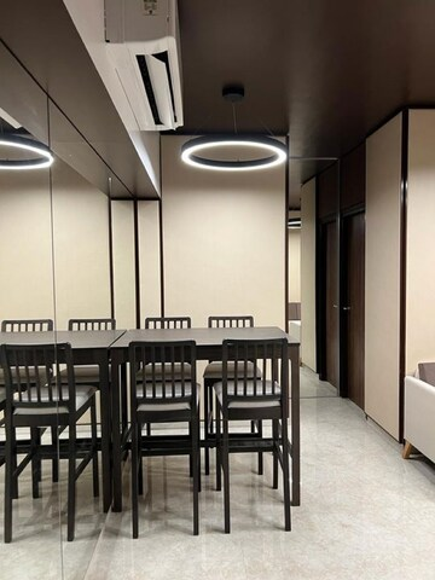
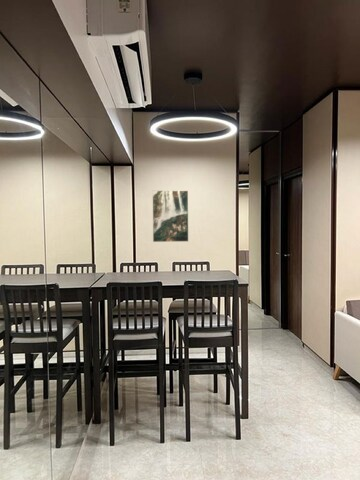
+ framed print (170, 216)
